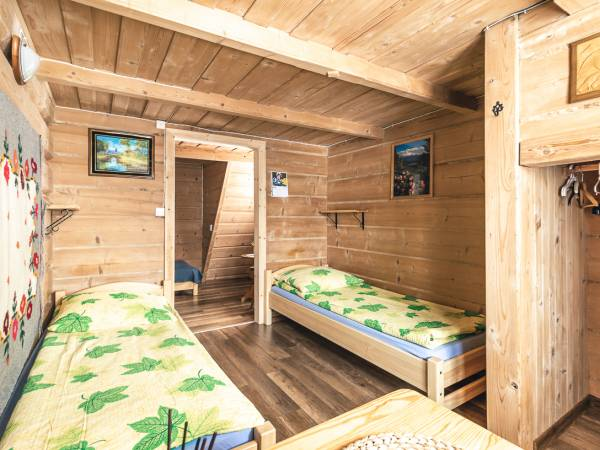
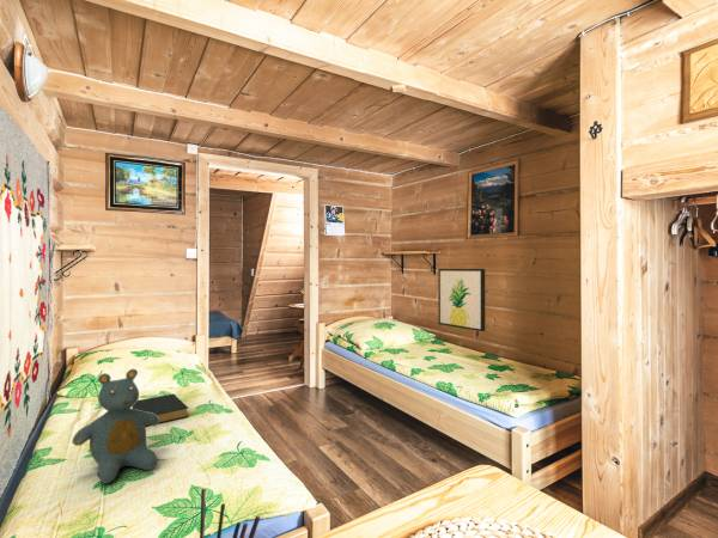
+ wall art (460, 298)
+ hardback book (159, 409)
+ teddy bear (122, 420)
